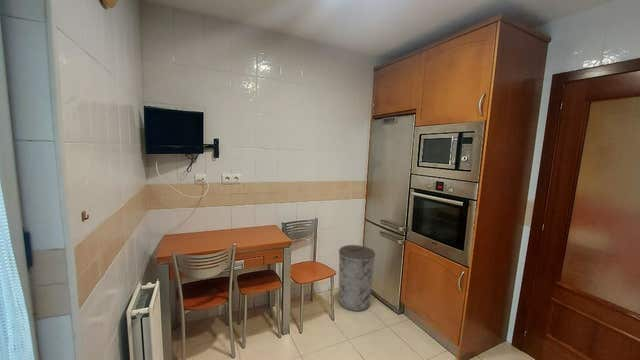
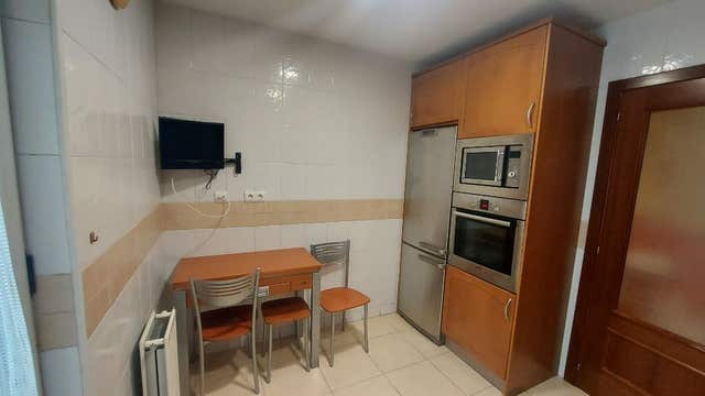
- trash can (355, 275)
